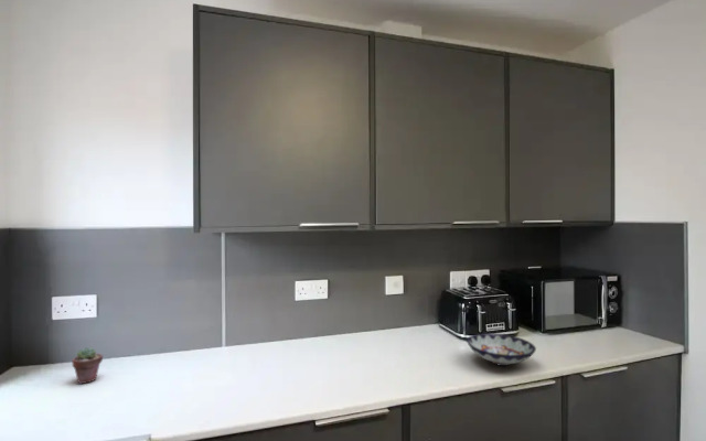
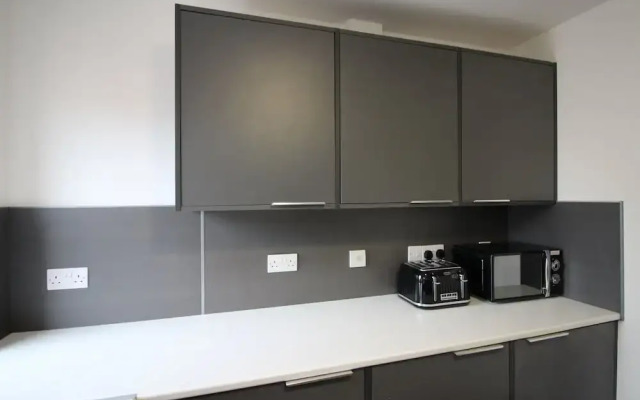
- bowl (500, 353)
- potted succulent (87, 363)
